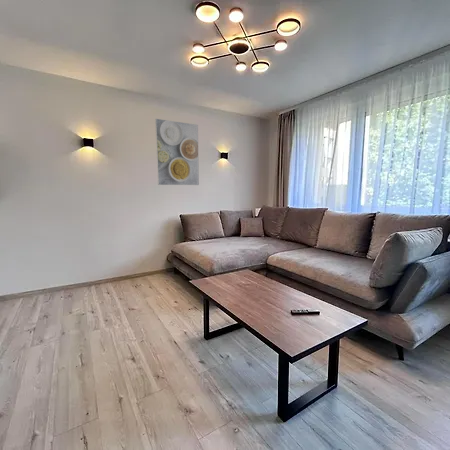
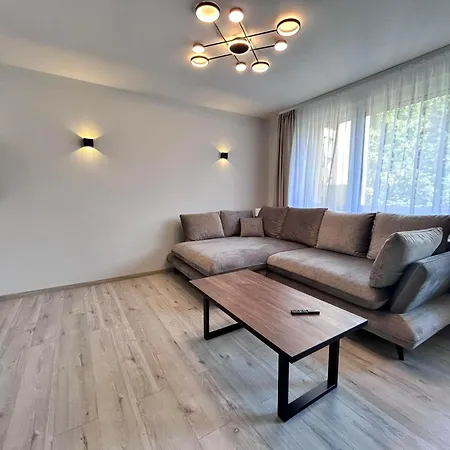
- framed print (178, 154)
